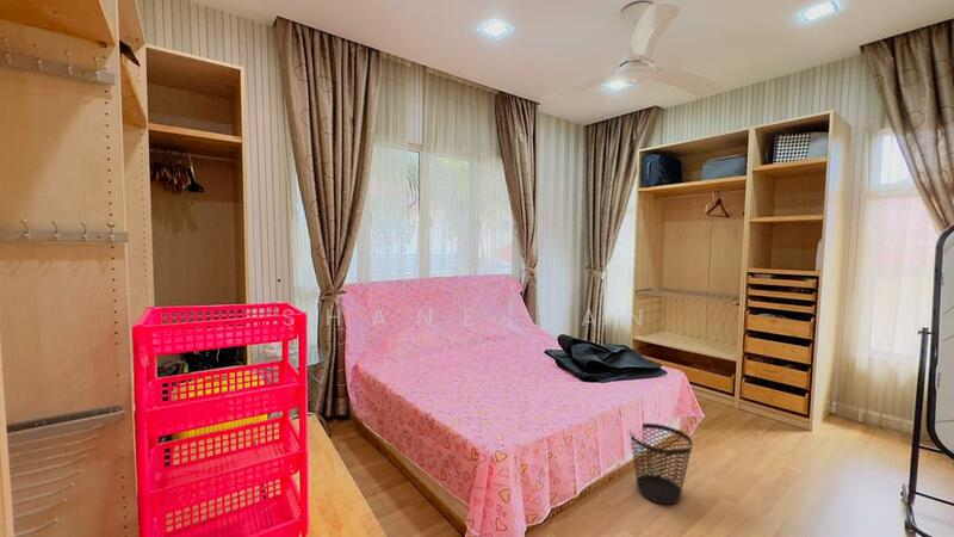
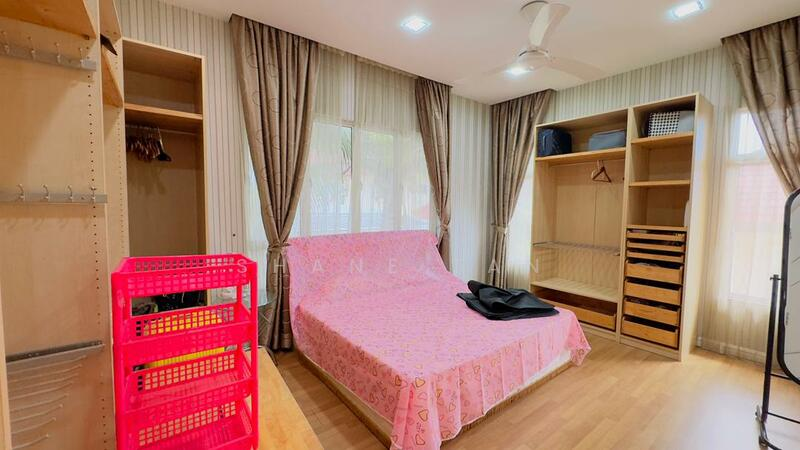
- wastebasket (658, 464)
